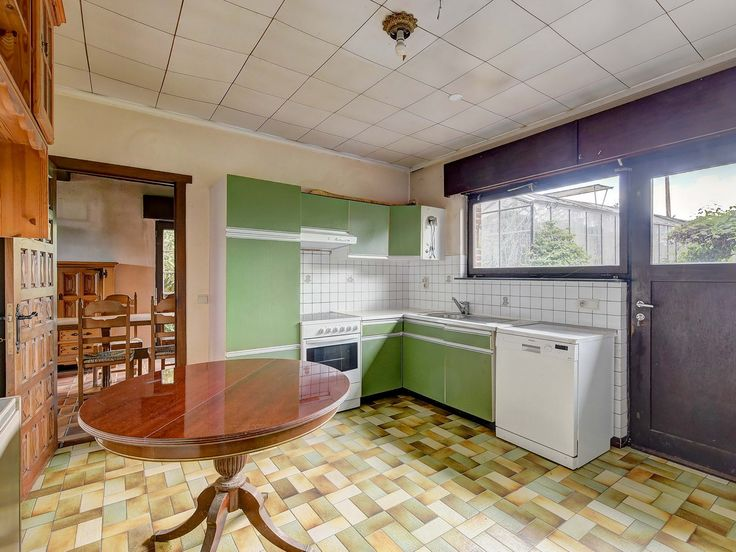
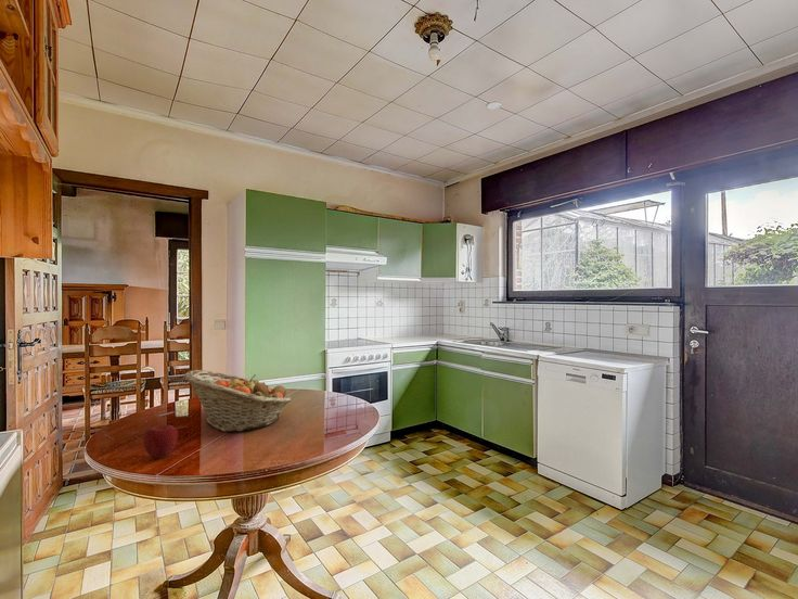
+ fruit basket (239, 395)
+ apple (160, 441)
